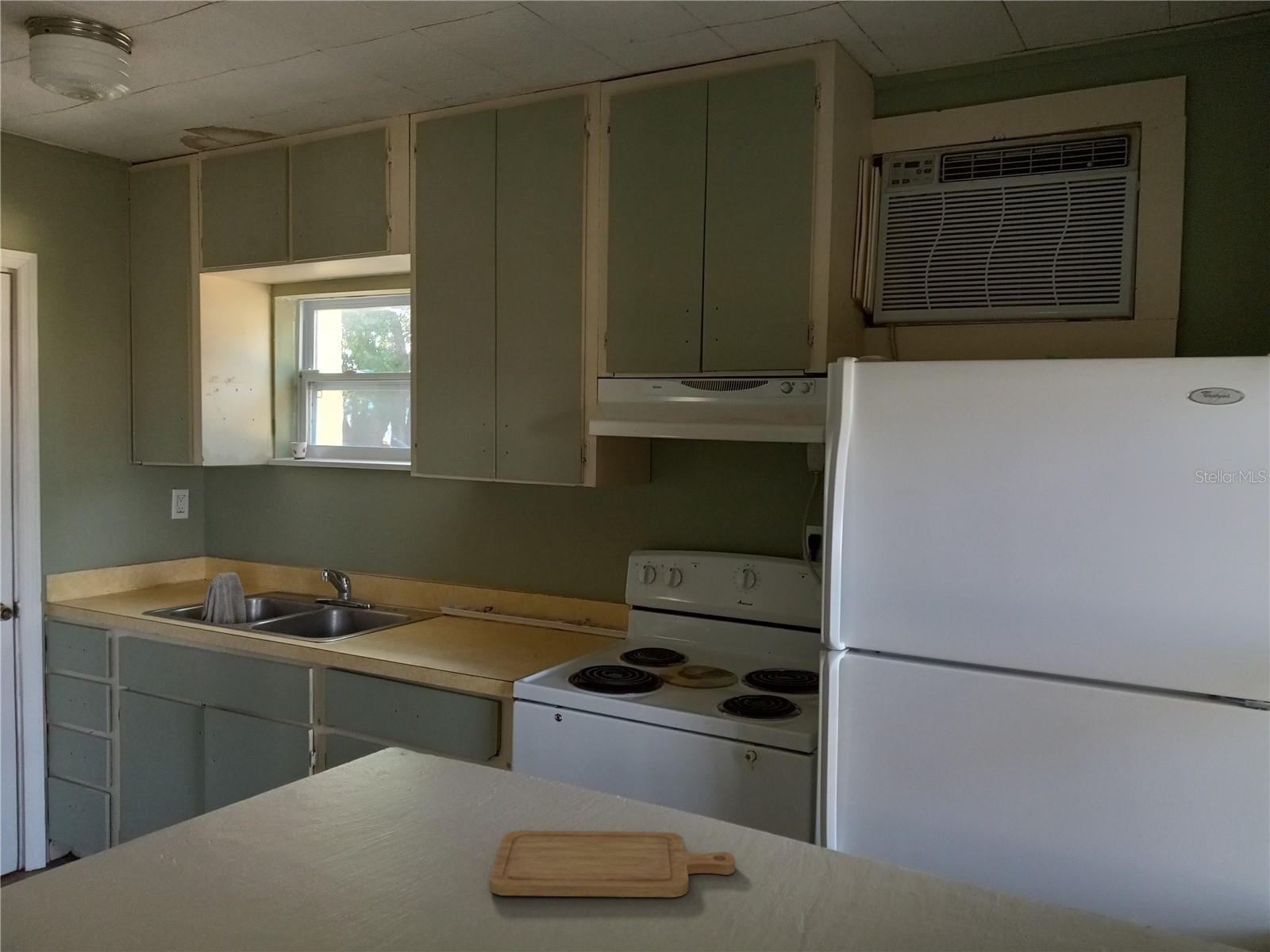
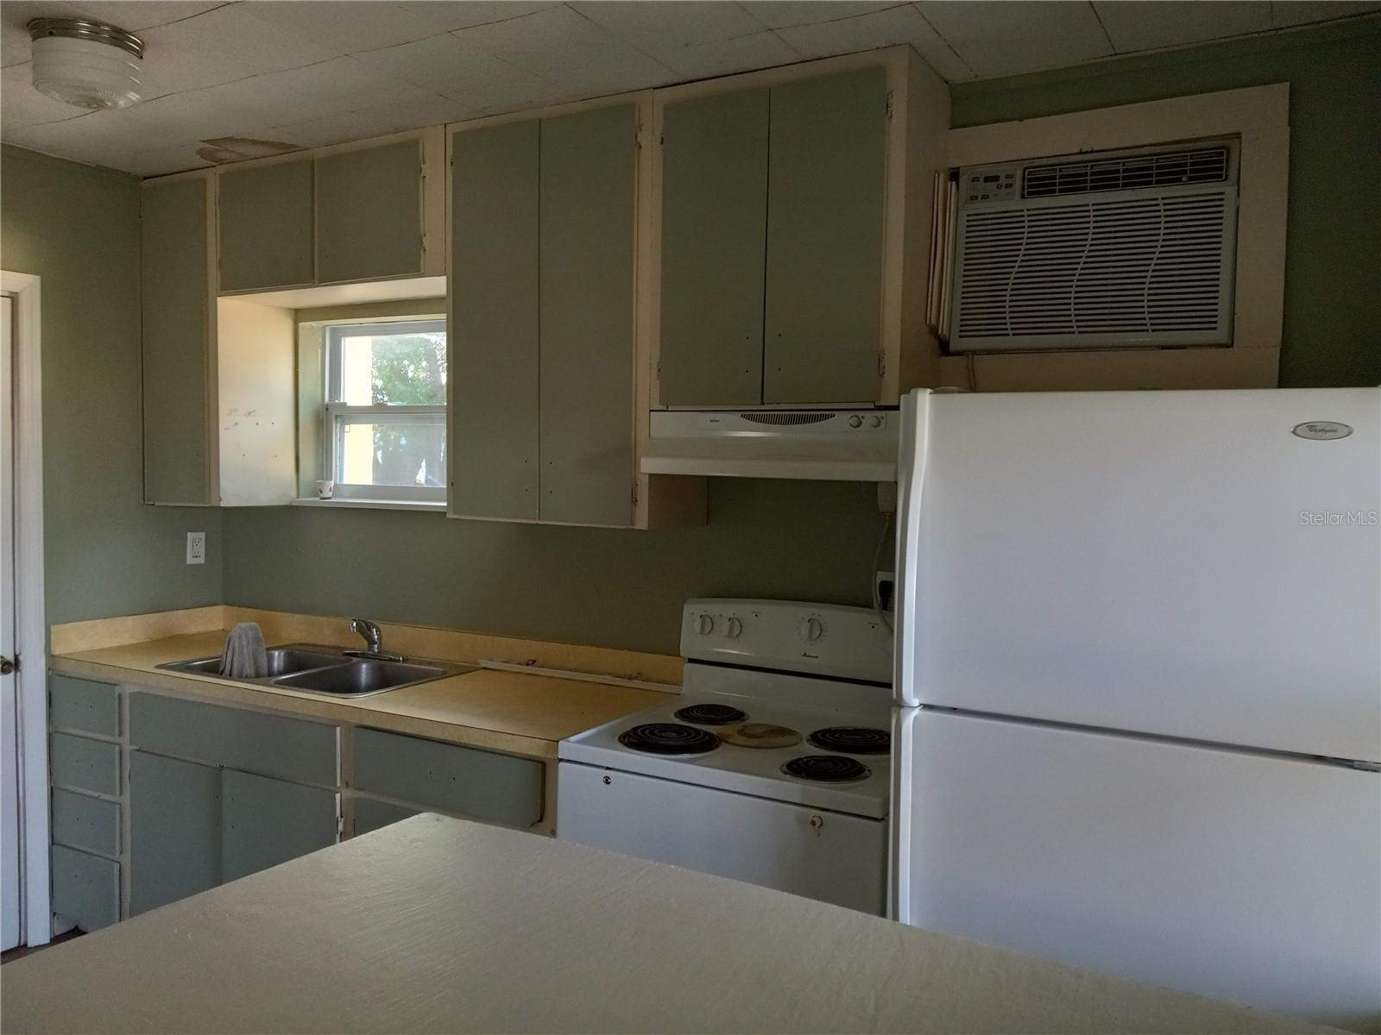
- chopping board (615, 862)
